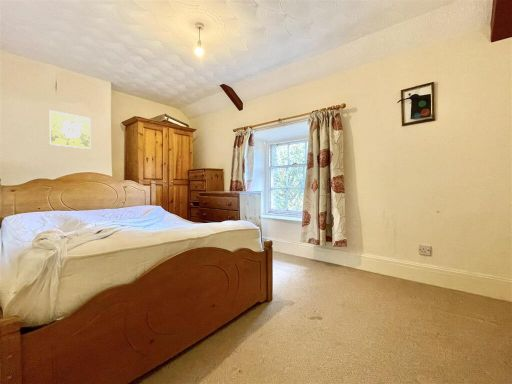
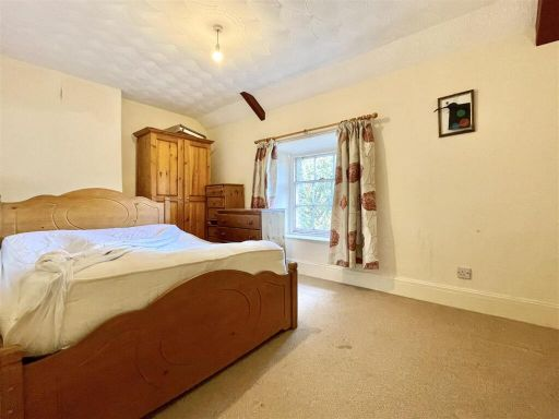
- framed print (71, 130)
